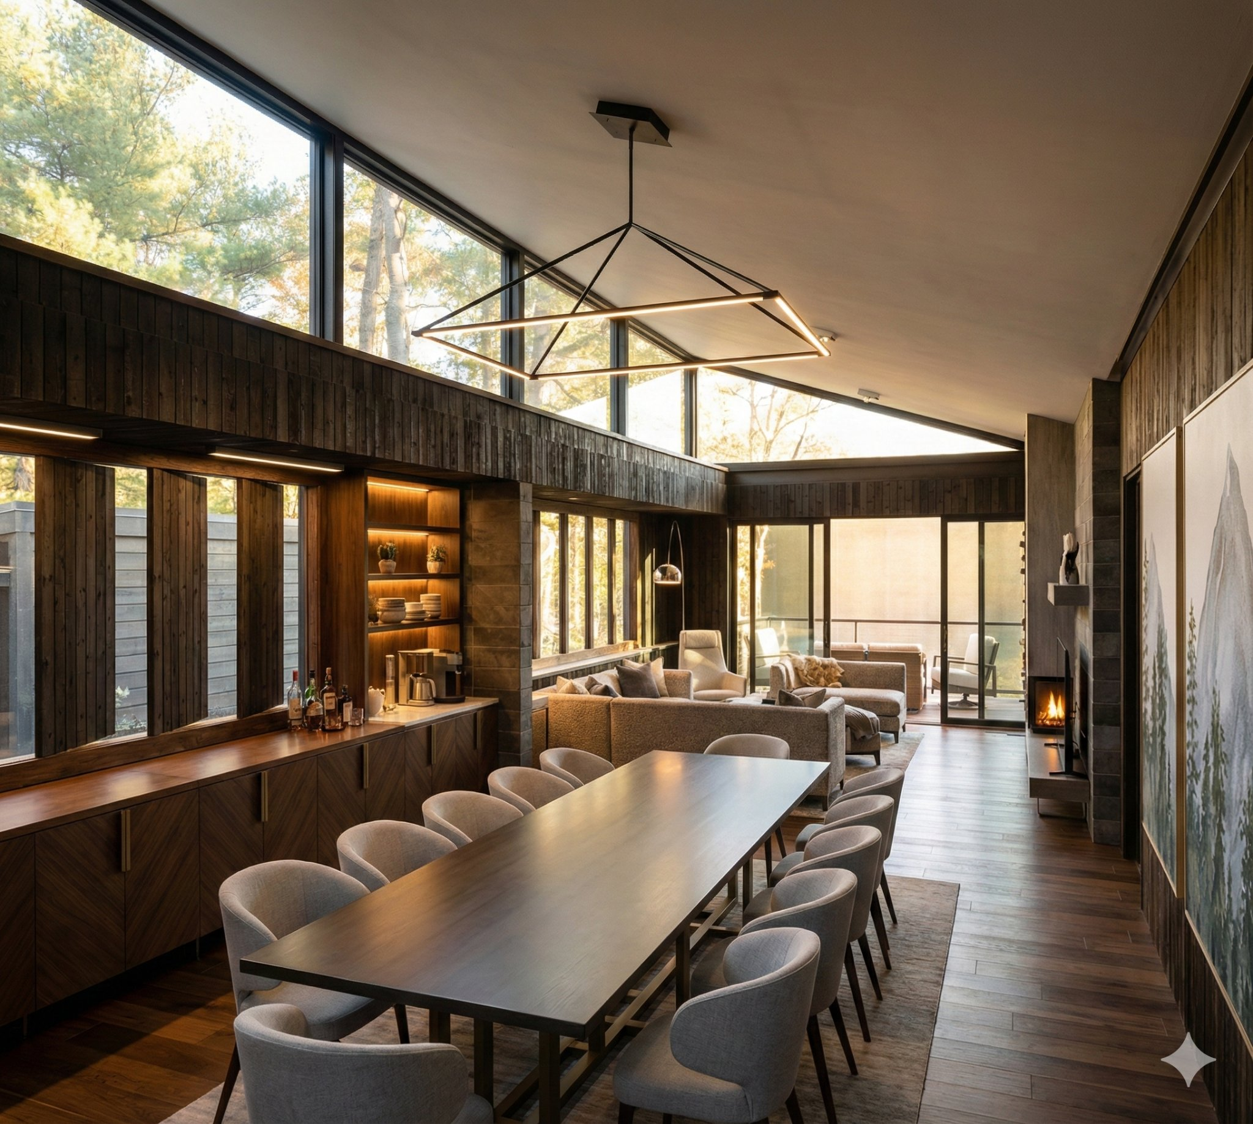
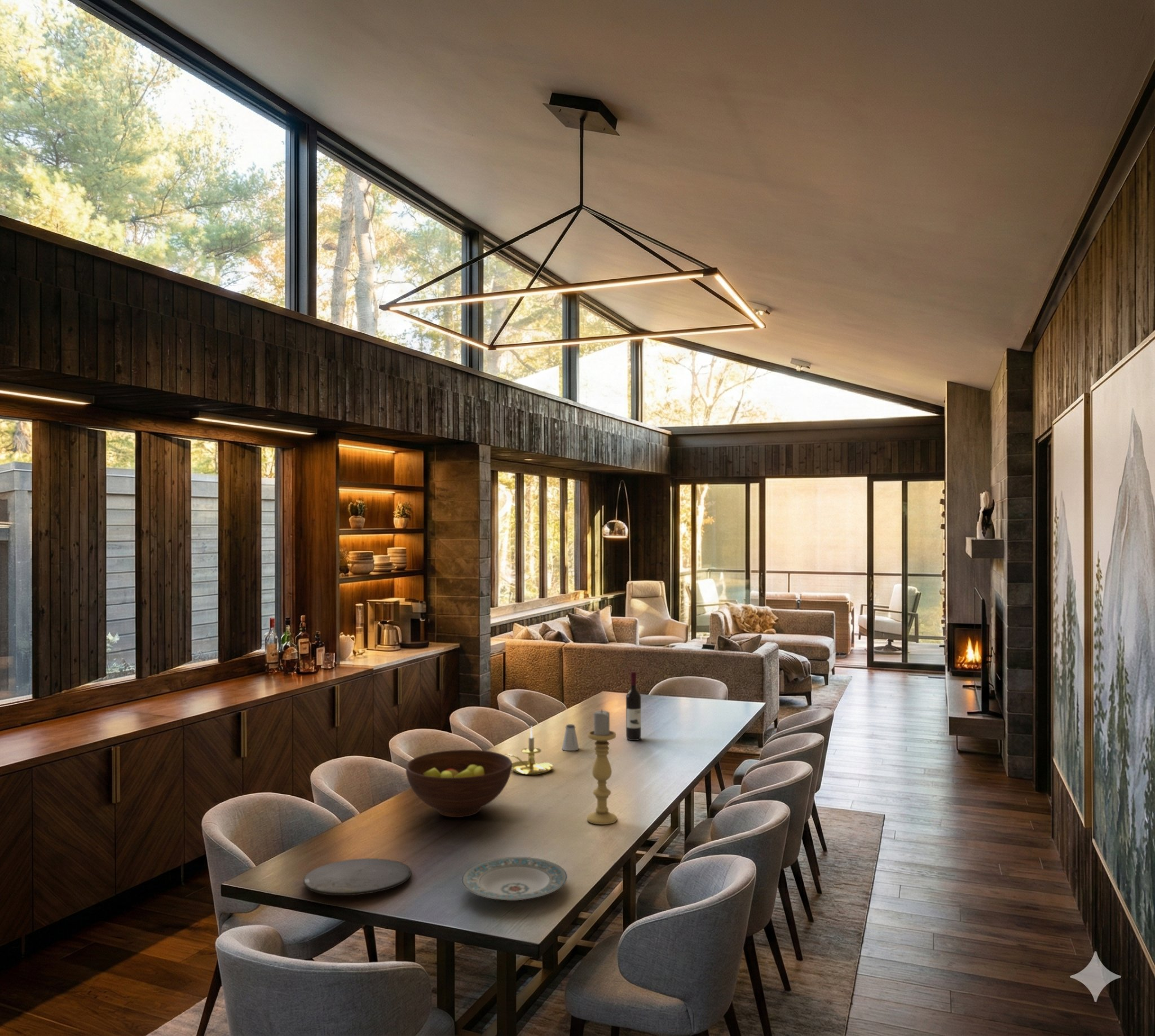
+ wine bottle (633, 705)
+ fruit bowl (459, 787)
+ saltshaker (570, 737)
+ candle holder (528, 748)
+ candle holder (602, 764)
+ plate (514, 883)
+ plate (358, 876)
